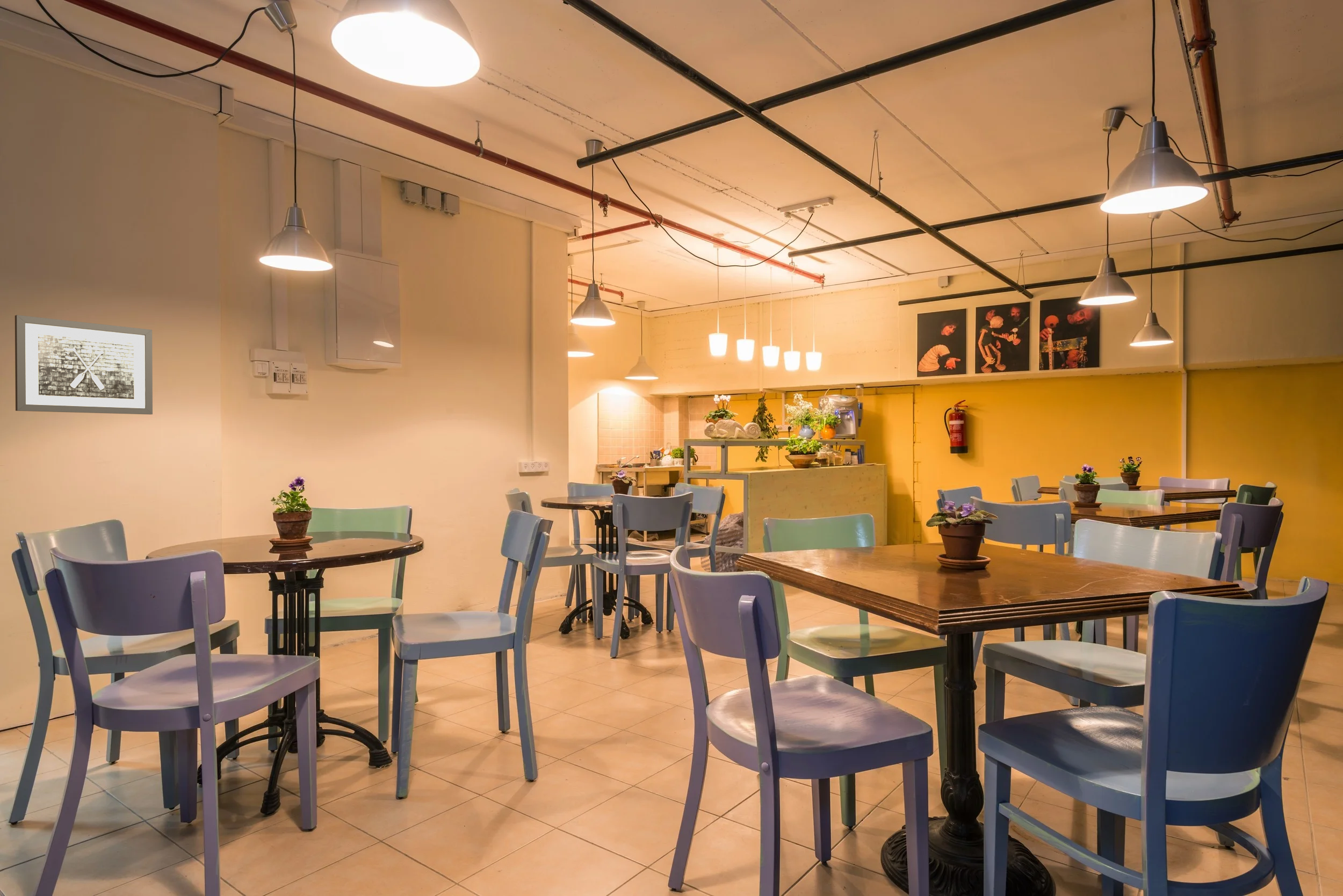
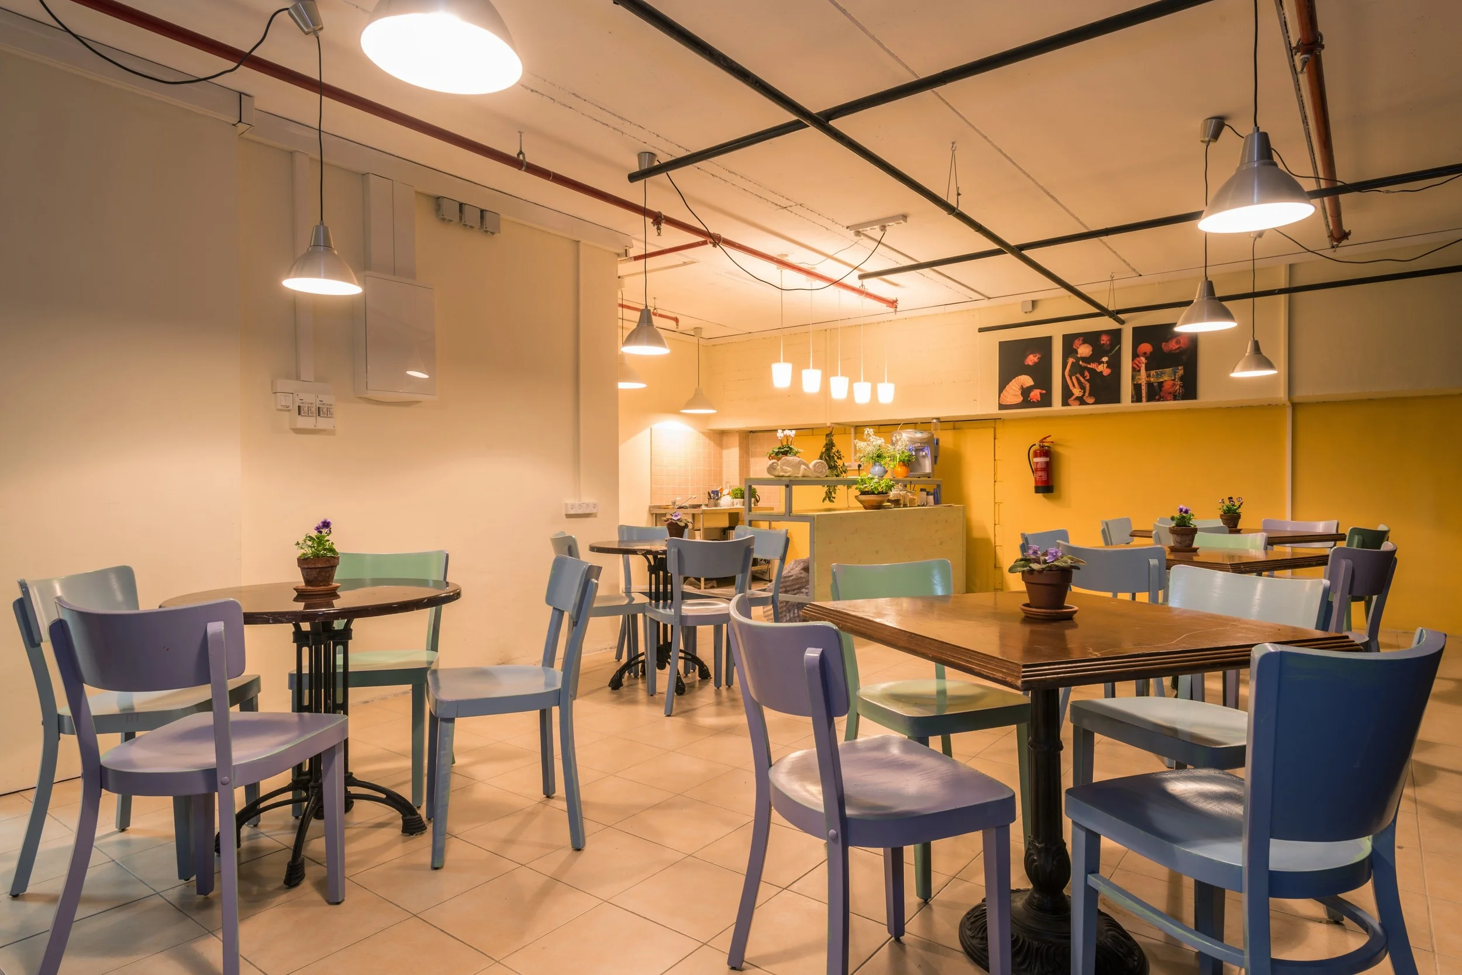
- wall art (88, 367)
